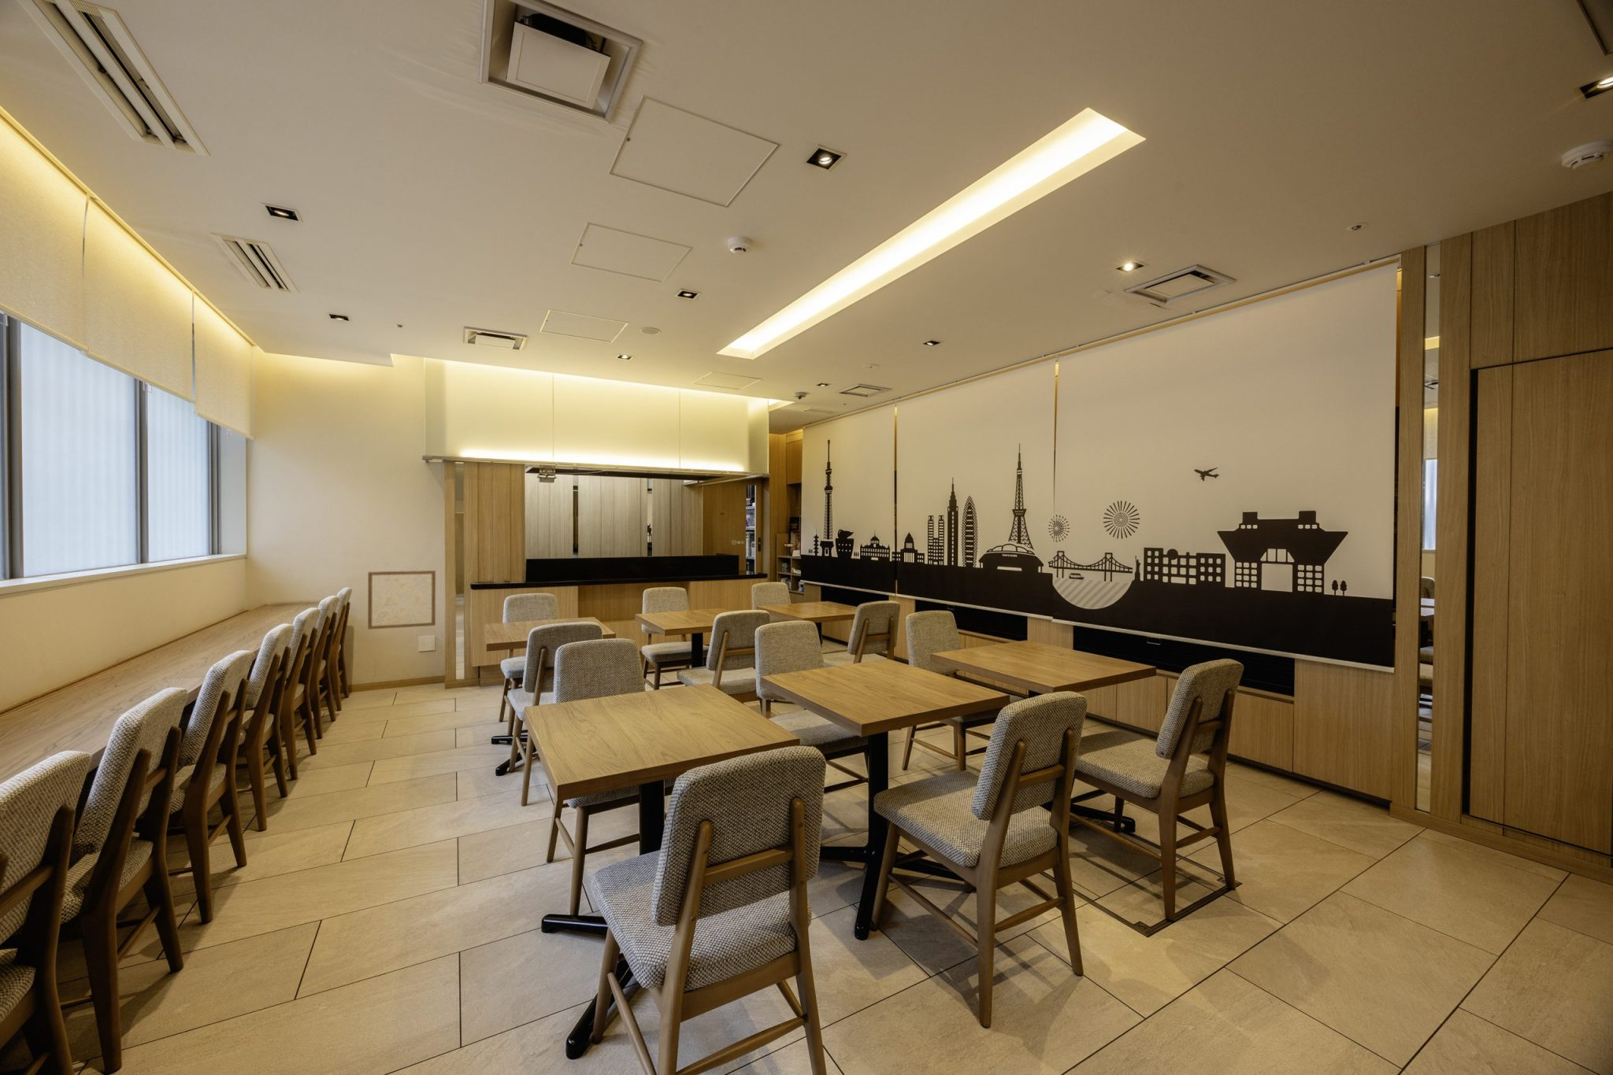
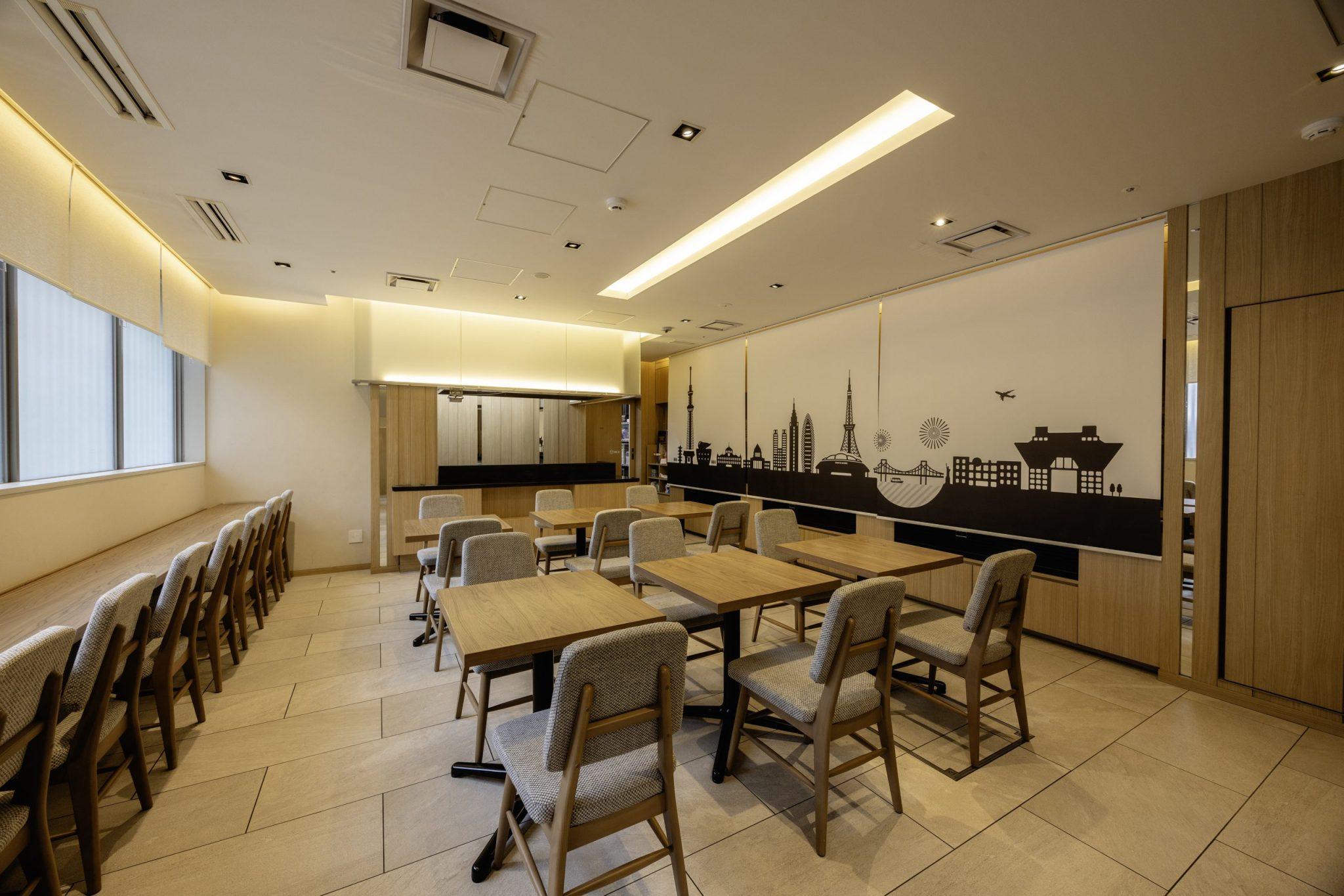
- wall art (400, 600)
